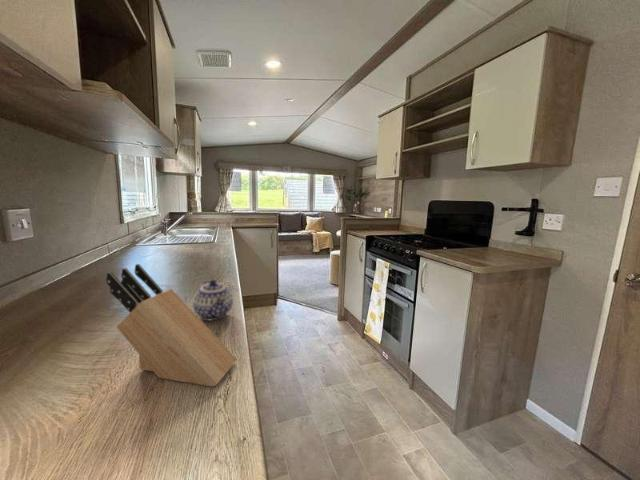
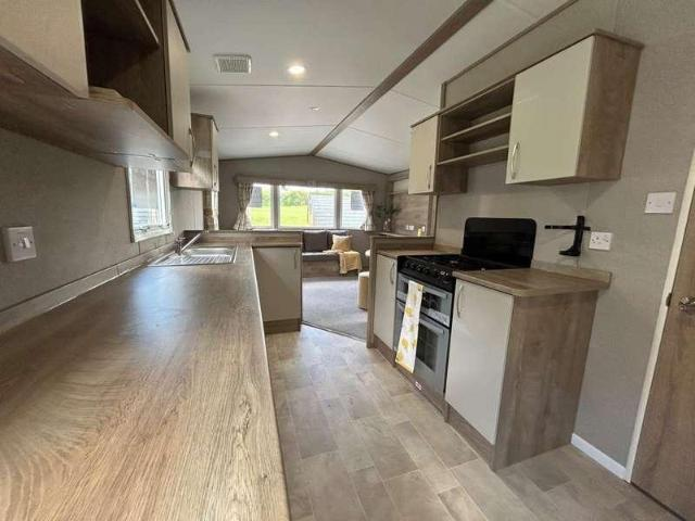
- teapot (213, 297)
- knife block (170, 319)
